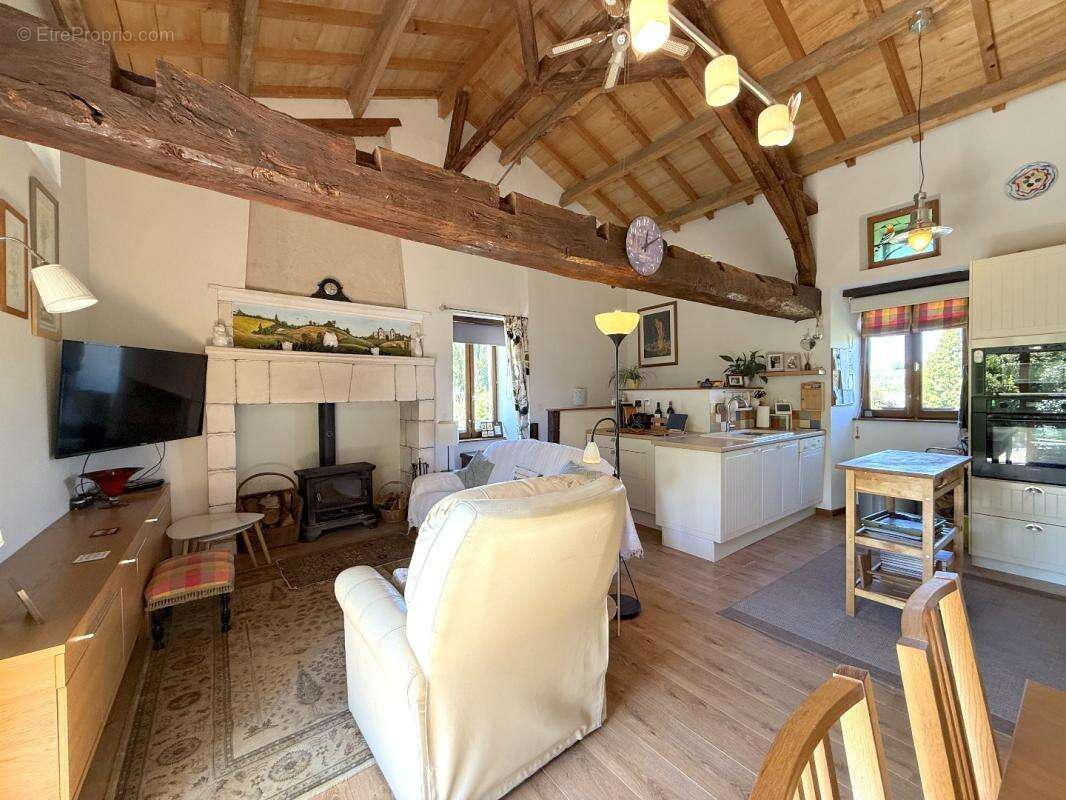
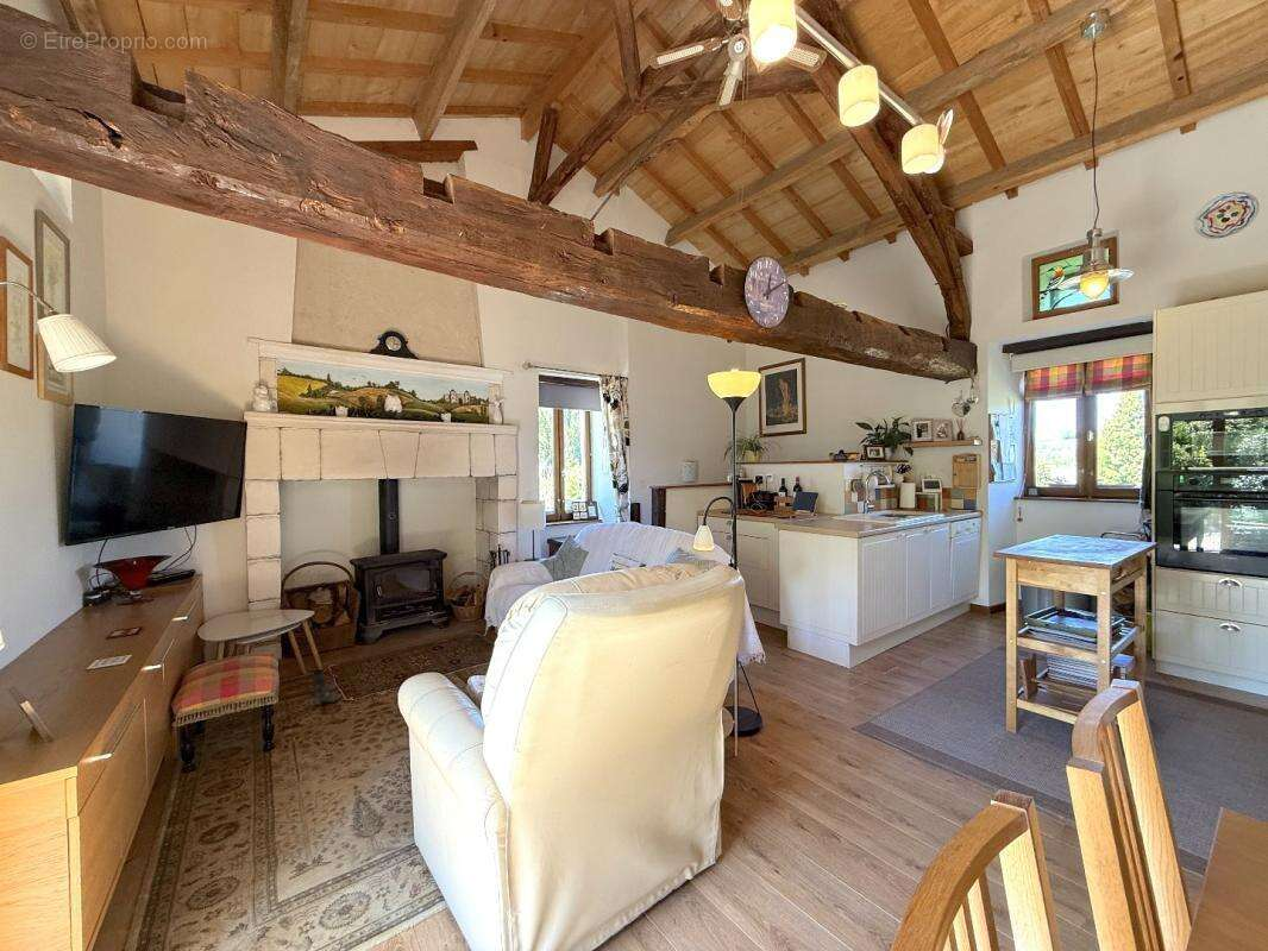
+ boots (326, 685)
